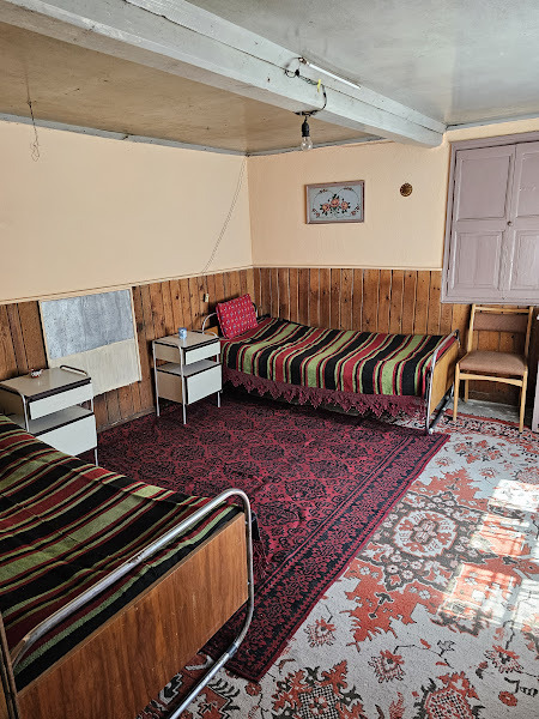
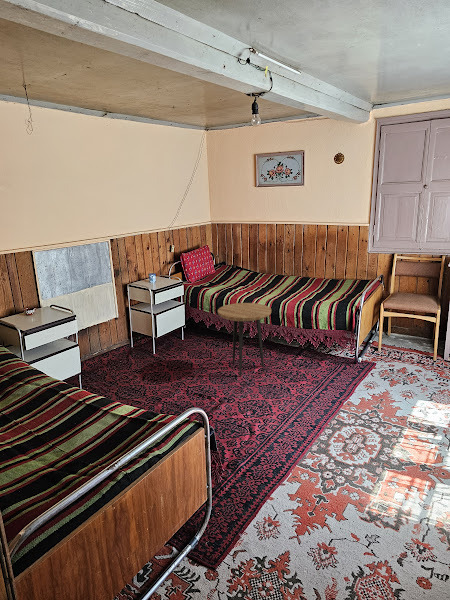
+ side table (242, 339)
